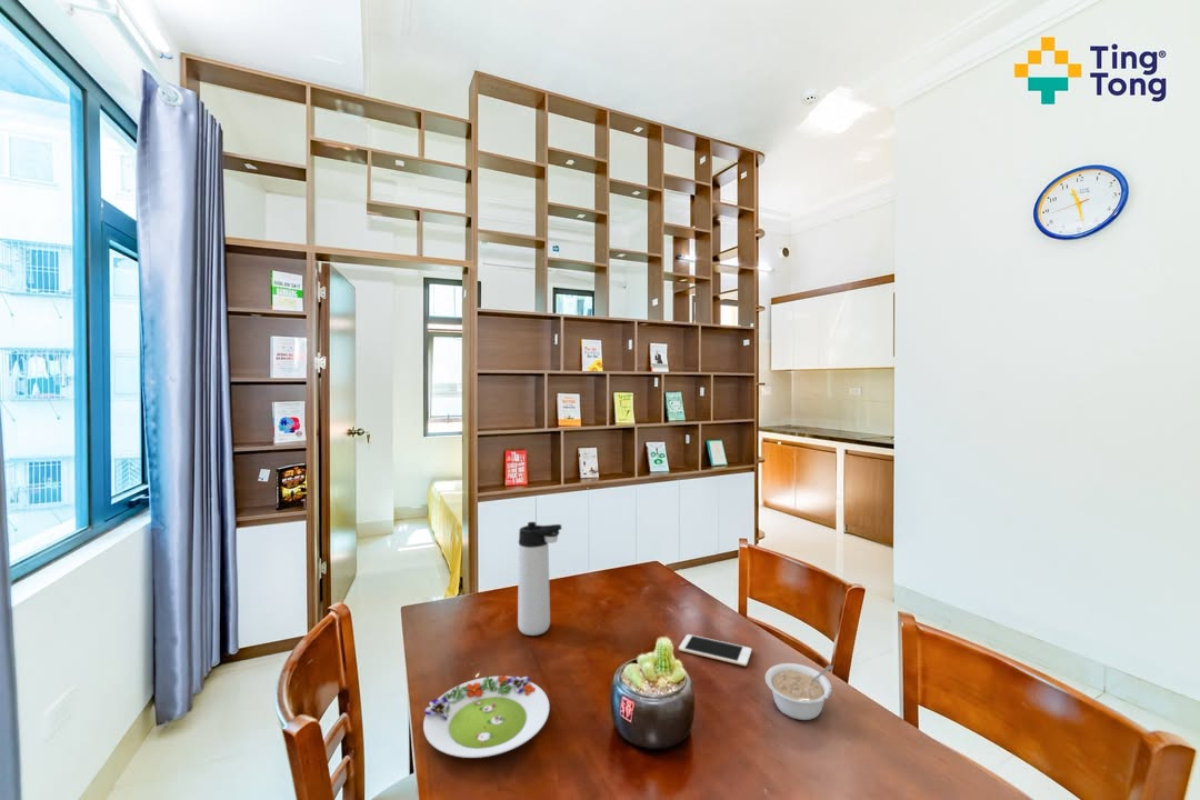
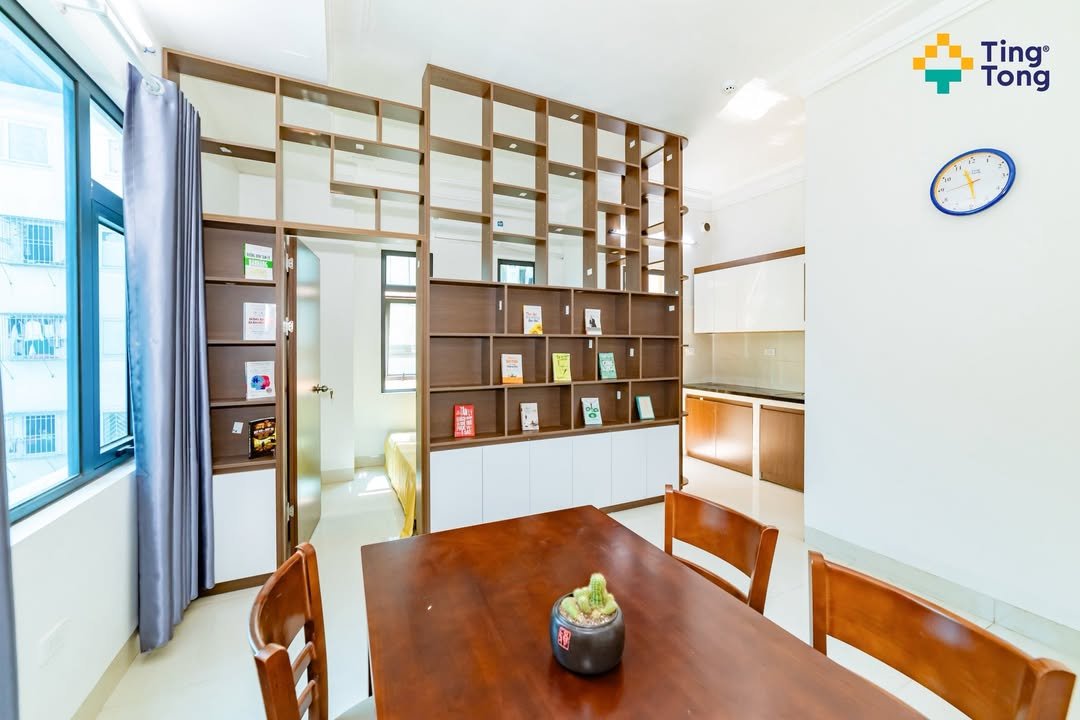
- salad plate (488, 714)
- cell phone (714, 649)
- legume (798, 689)
- thermos bottle (540, 577)
